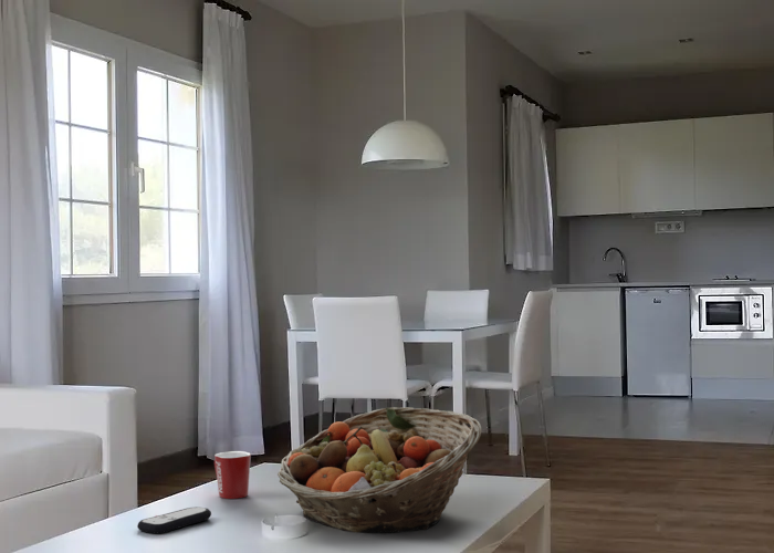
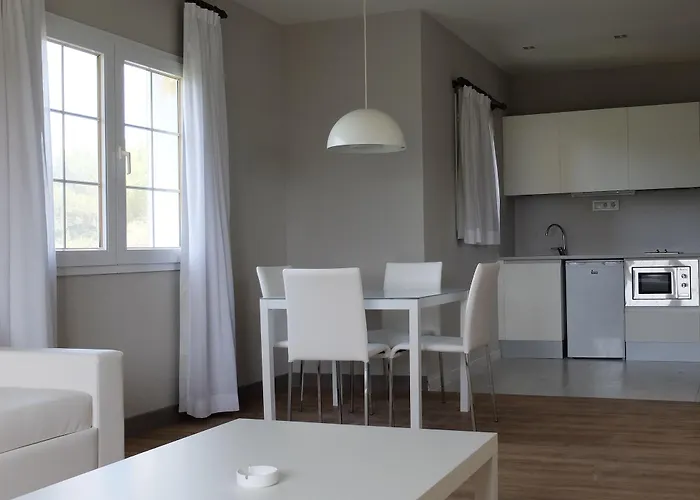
- remote control (176, 519)
- mug (229, 473)
- fruit basket (378, 466)
